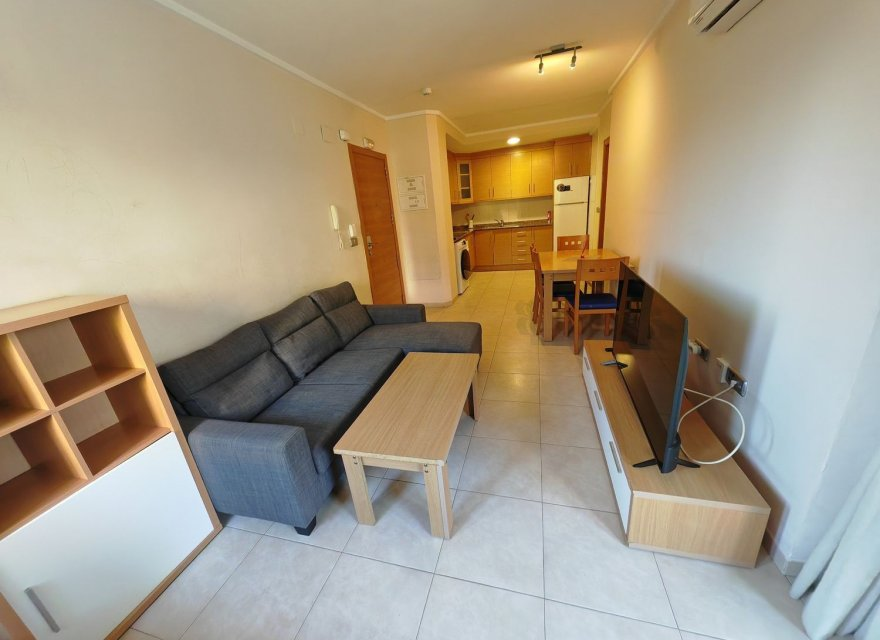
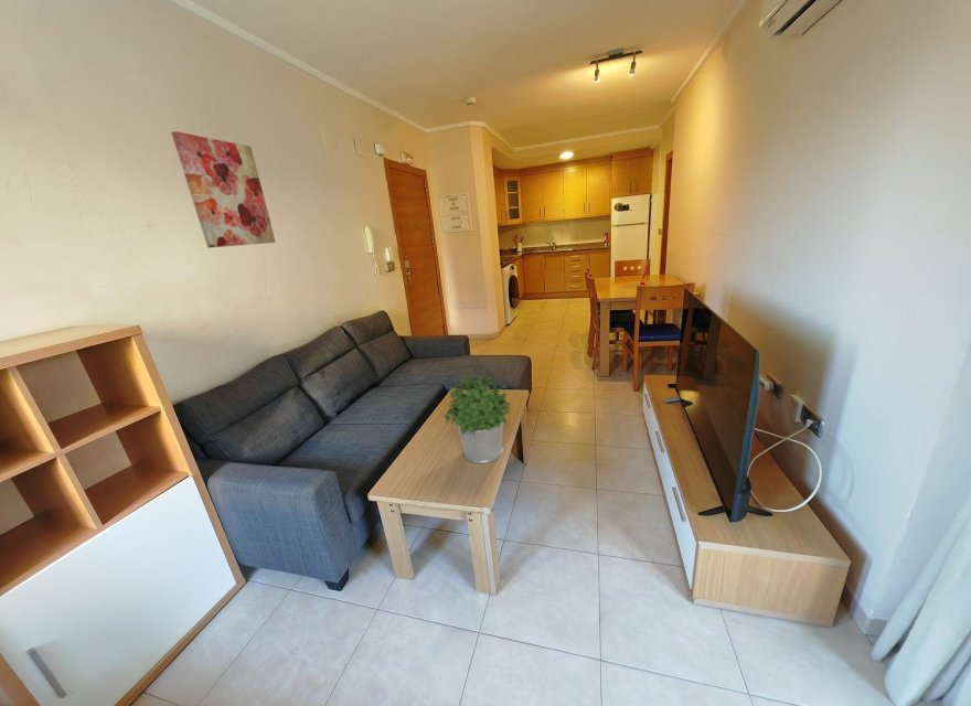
+ potted plant (474, 416)
+ wall art (230, 194)
